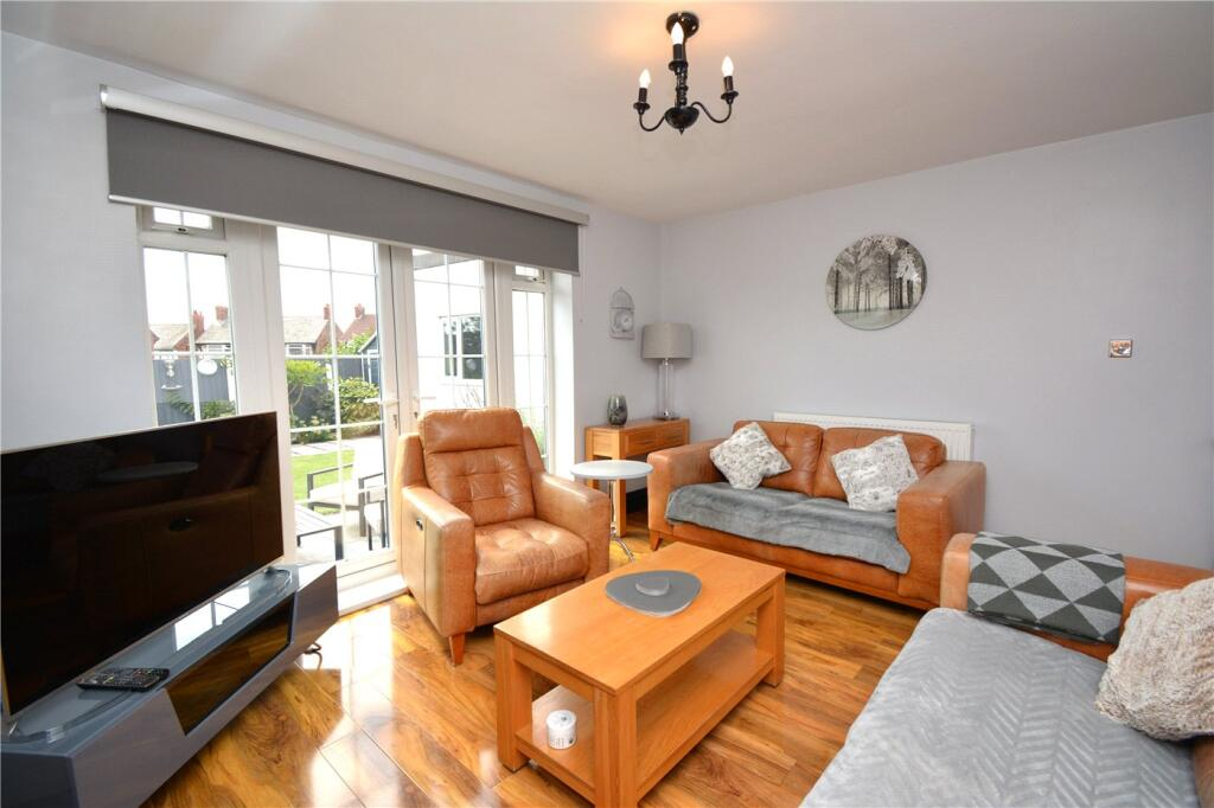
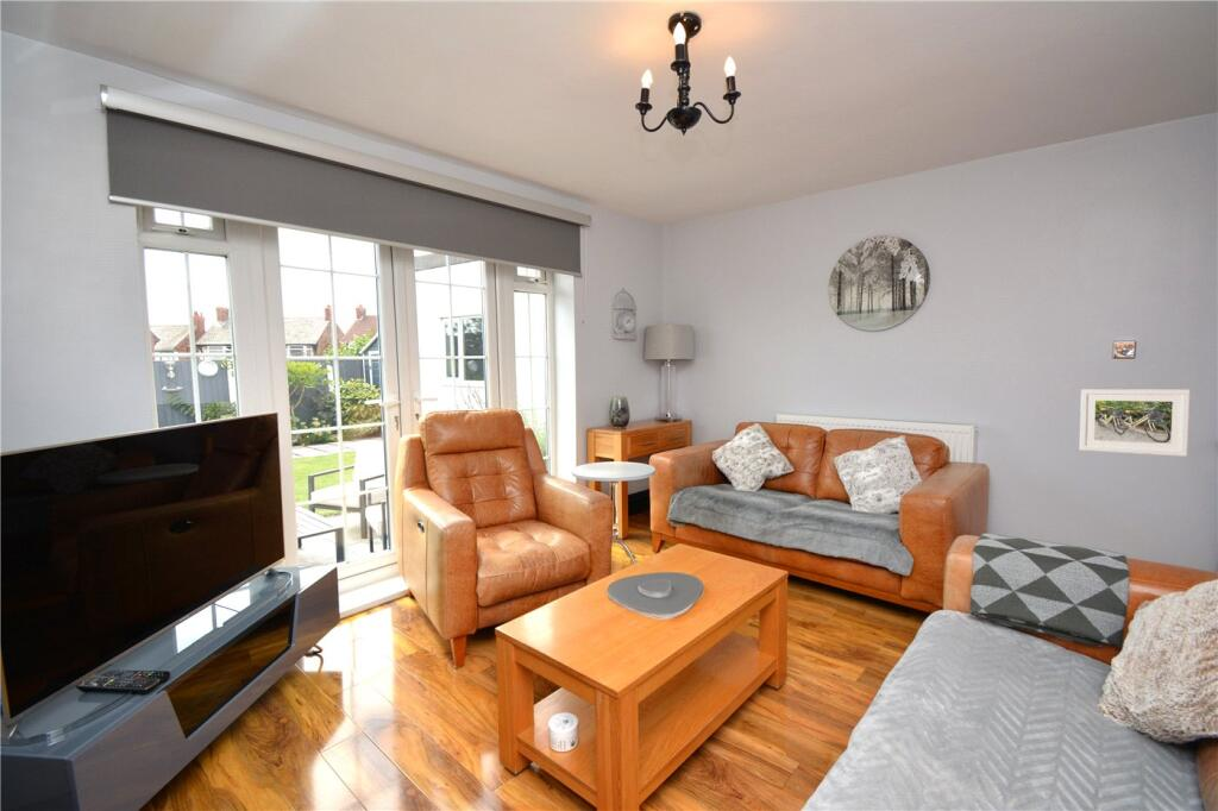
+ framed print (1131, 421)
